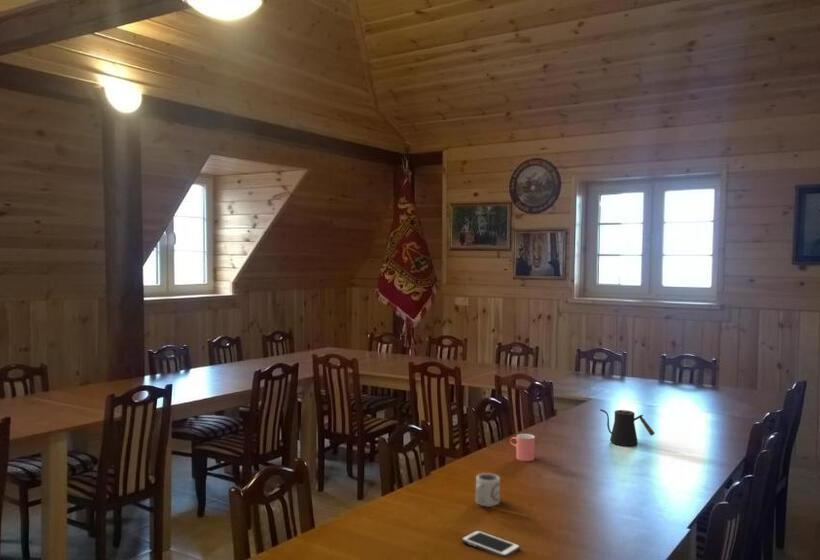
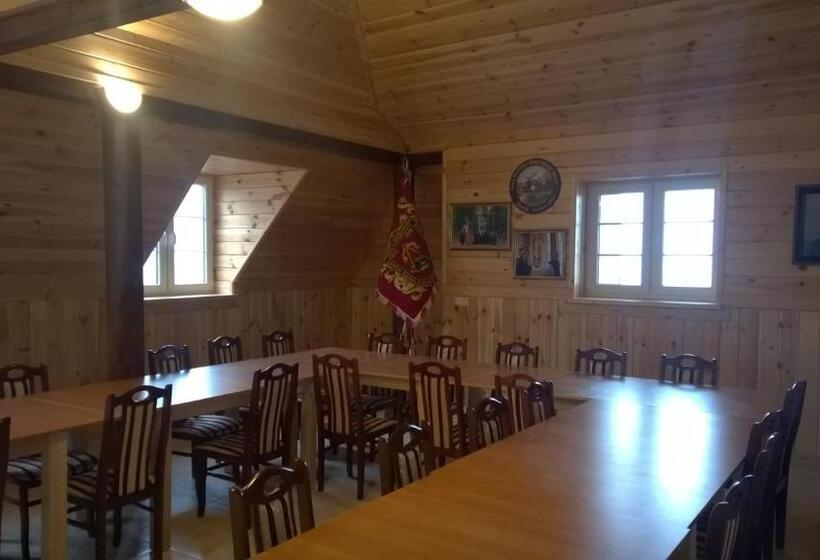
- cup (485, 490)
- kettle (625, 427)
- cell phone (490, 543)
- cup (521, 446)
